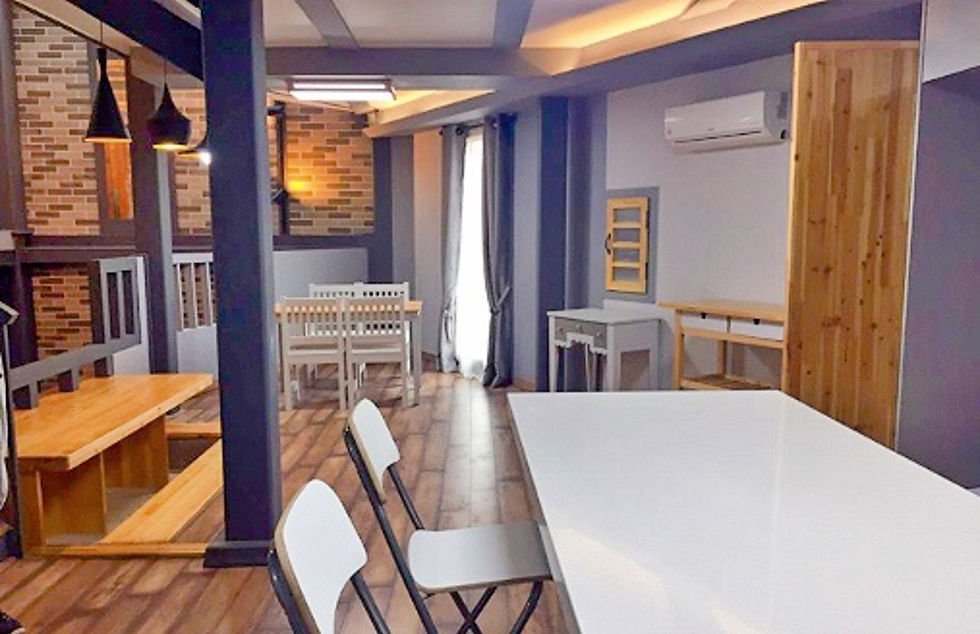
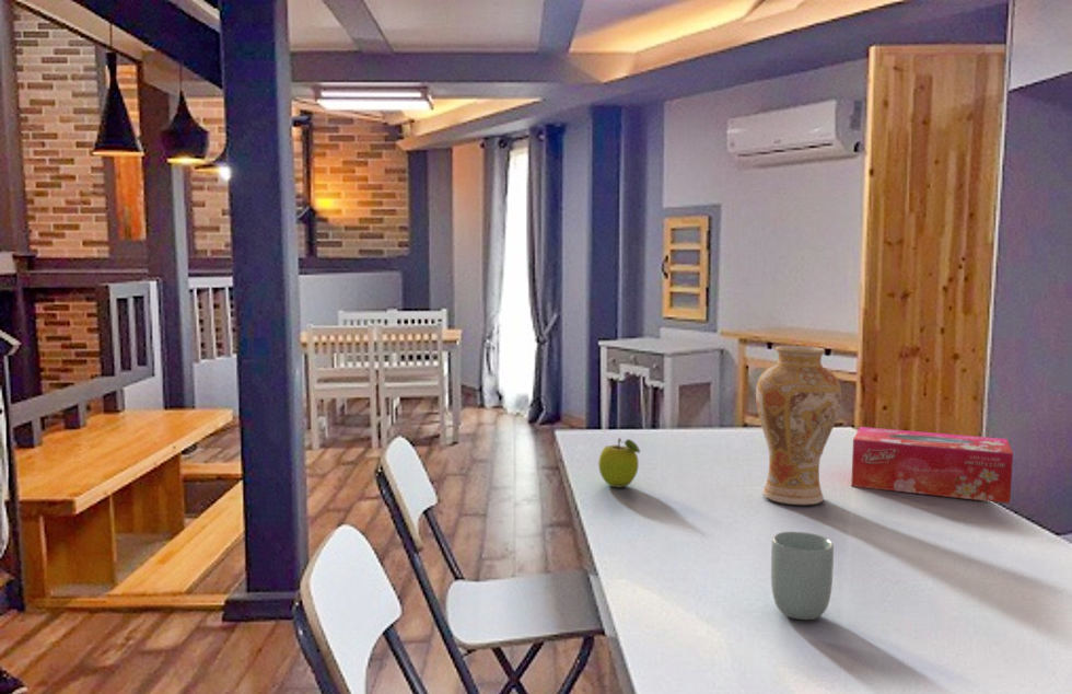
+ fruit (620, 462)
+ cup (801, 577)
+ tissue box (929, 462)
+ vase (796, 423)
